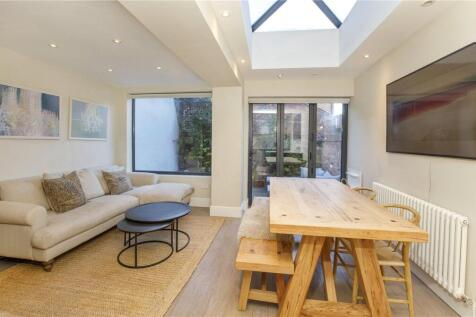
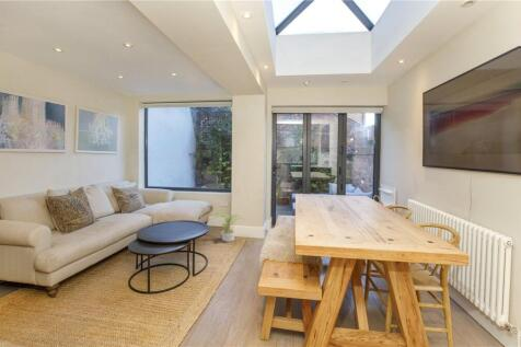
+ potted plant (229, 227)
